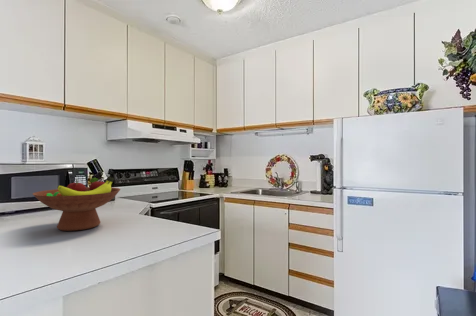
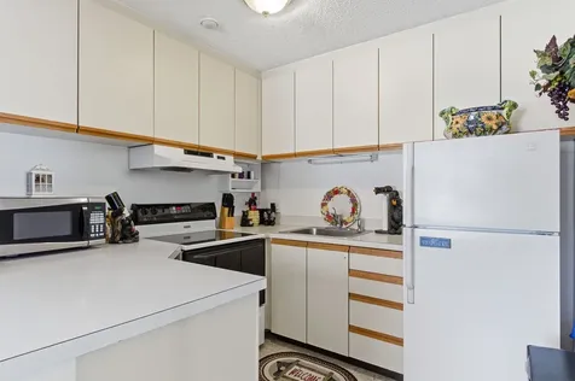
- fruit bowl (79, 201)
